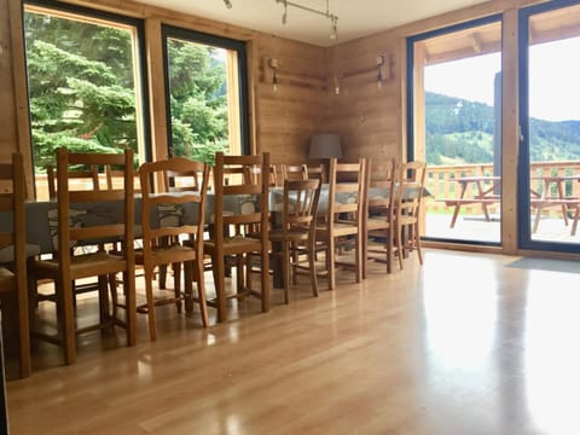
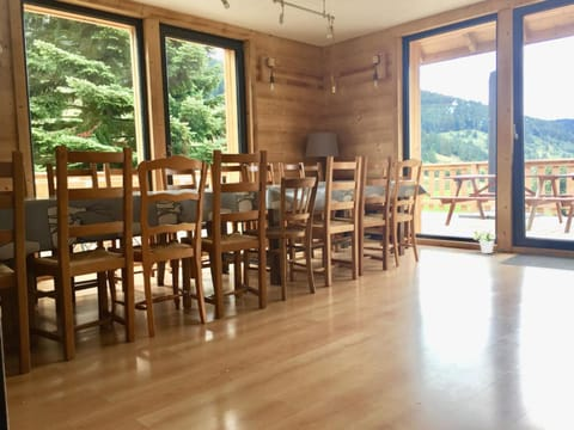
+ potted plant (483, 240)
